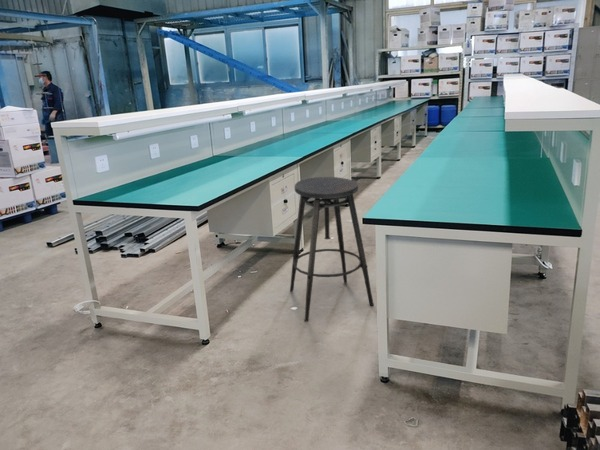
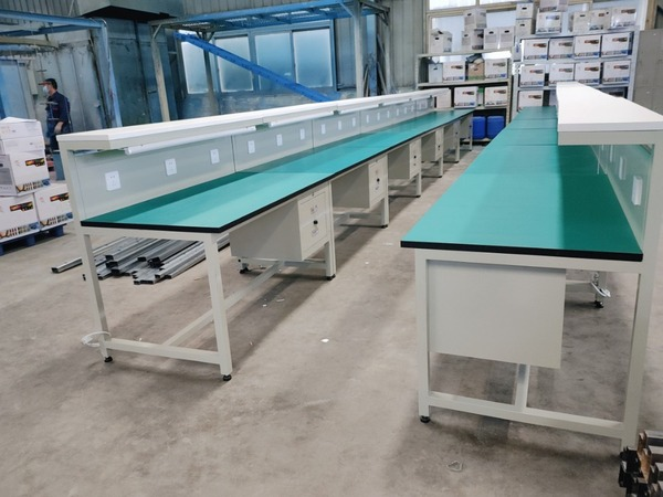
- stool (323, 249)
